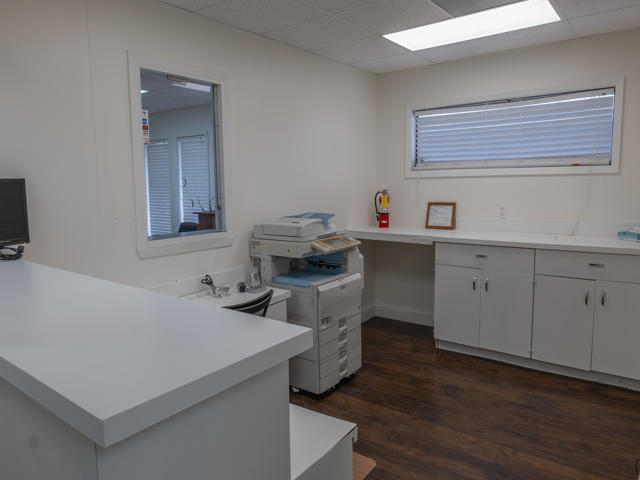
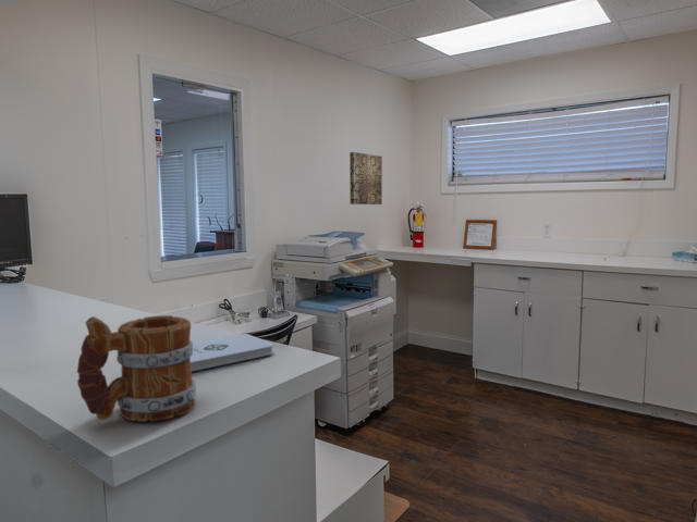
+ mug (139, 361)
+ wall art (366, 179)
+ notepad (212, 351)
